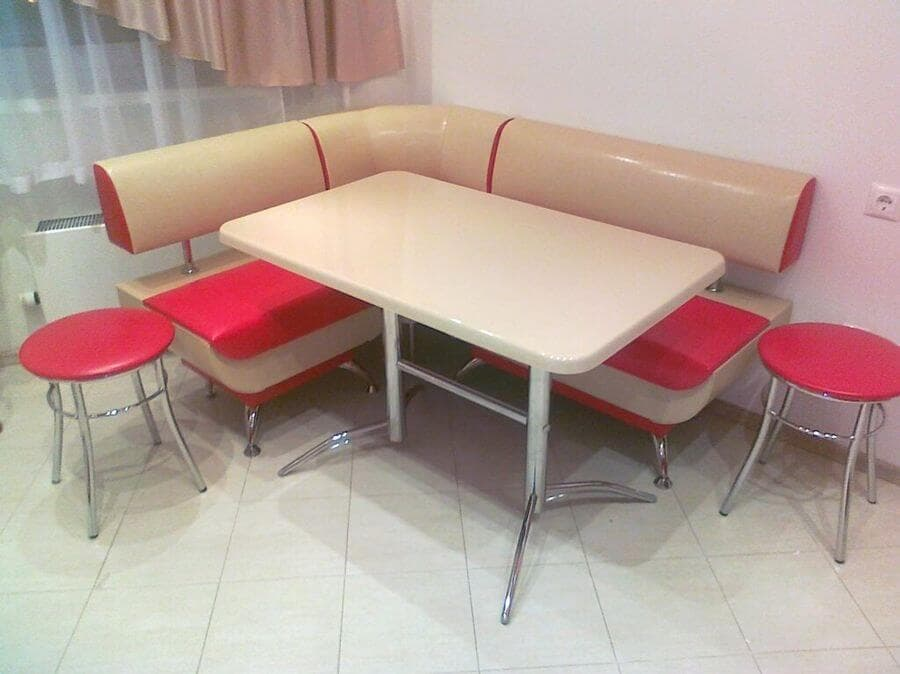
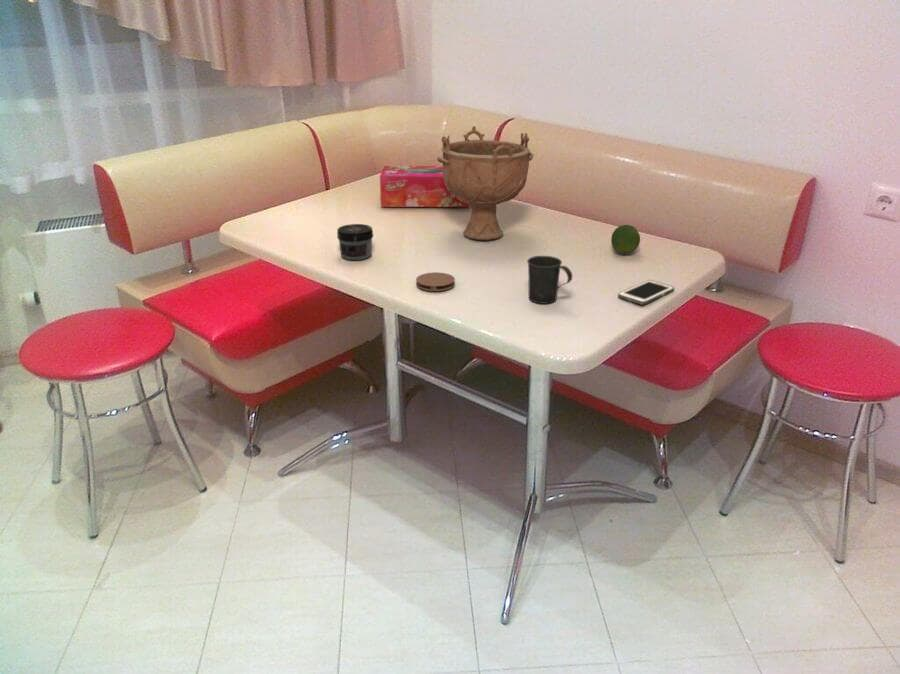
+ decorative bowl (485, 185)
+ mug (549, 281)
+ fruit (625, 239)
+ jar (355, 242)
+ coaster (435, 281)
+ cell phone (646, 292)
+ tissue box (426, 186)
